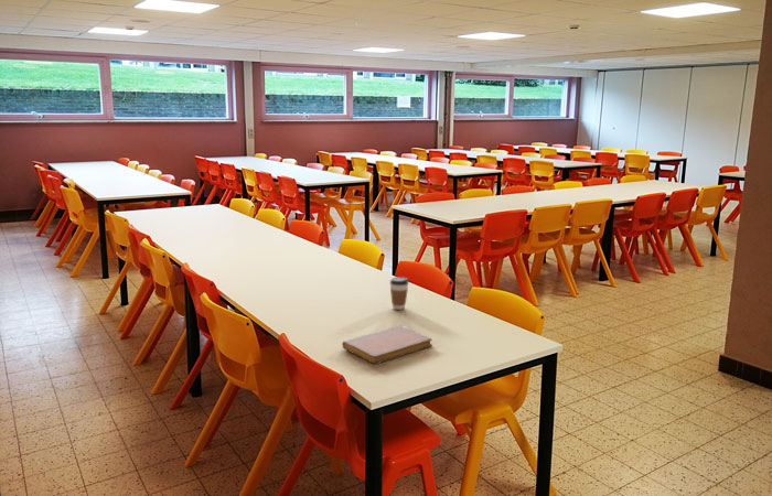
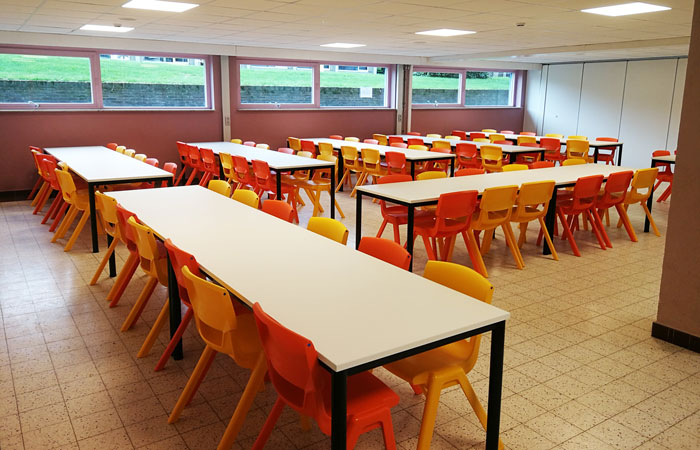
- notebook (387, 343)
- coffee cup (398, 293)
